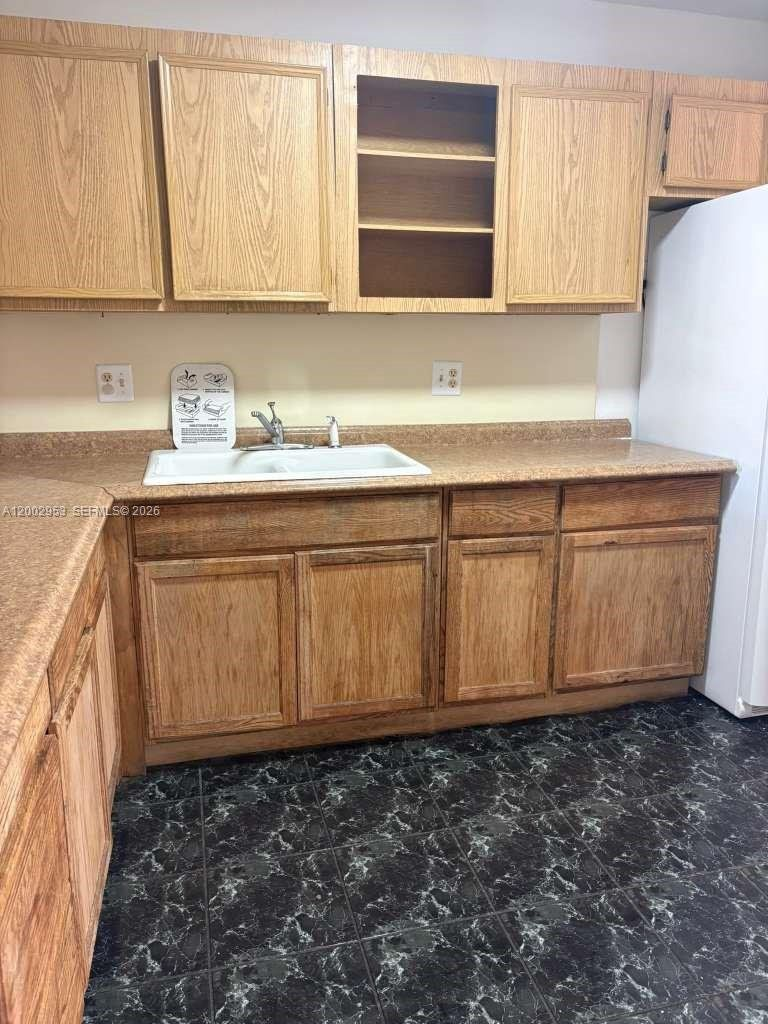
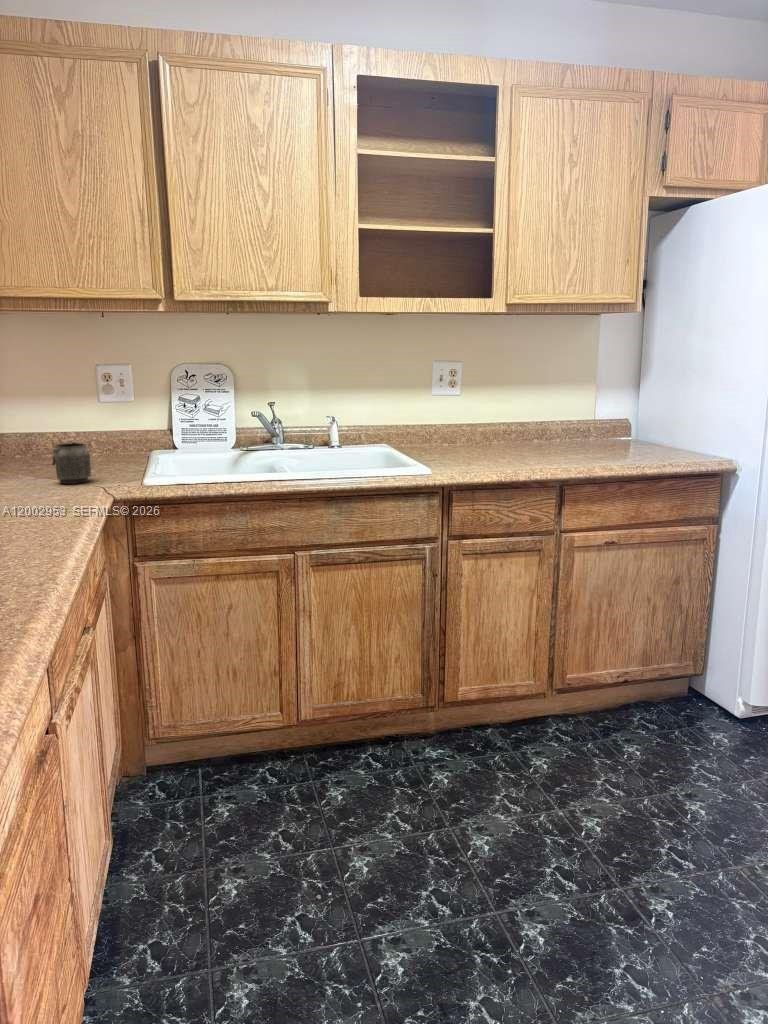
+ mug (72, 462)
